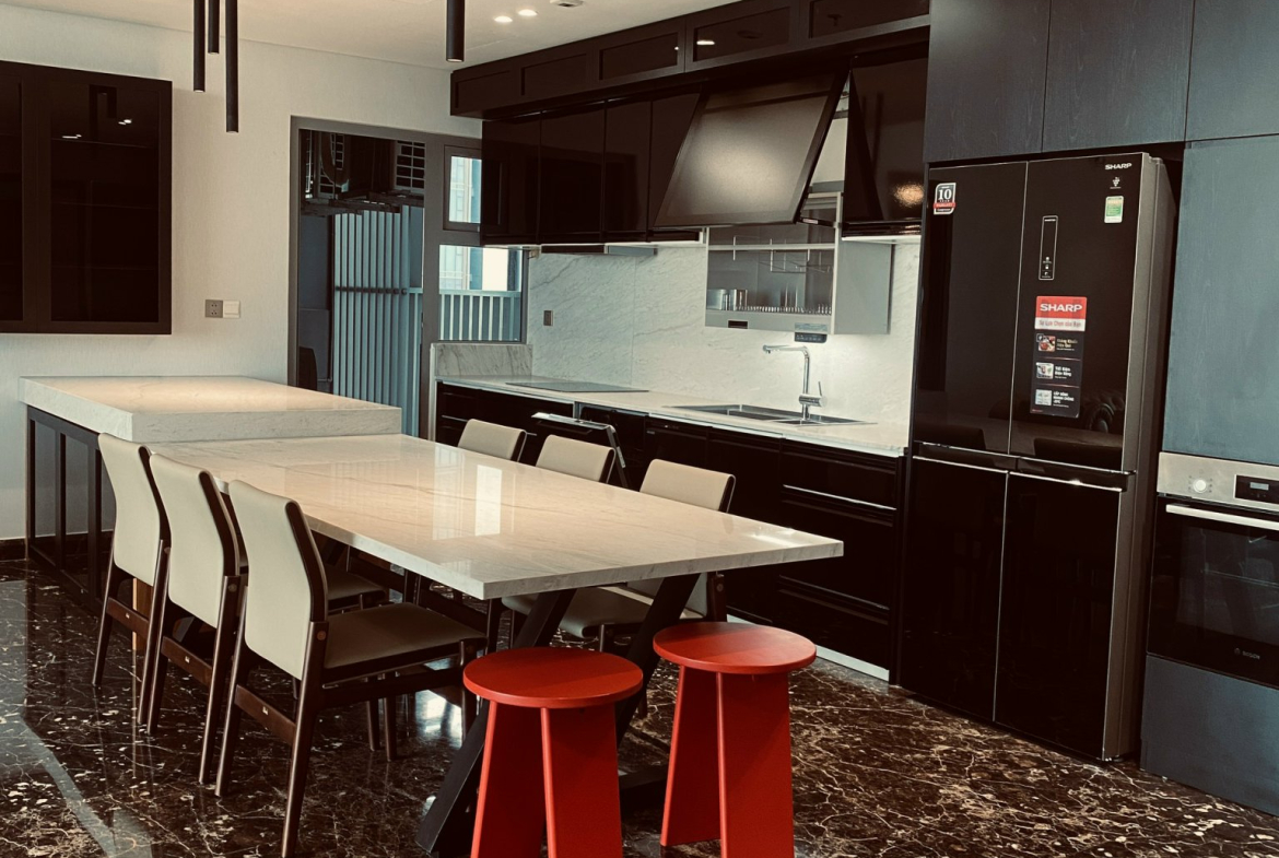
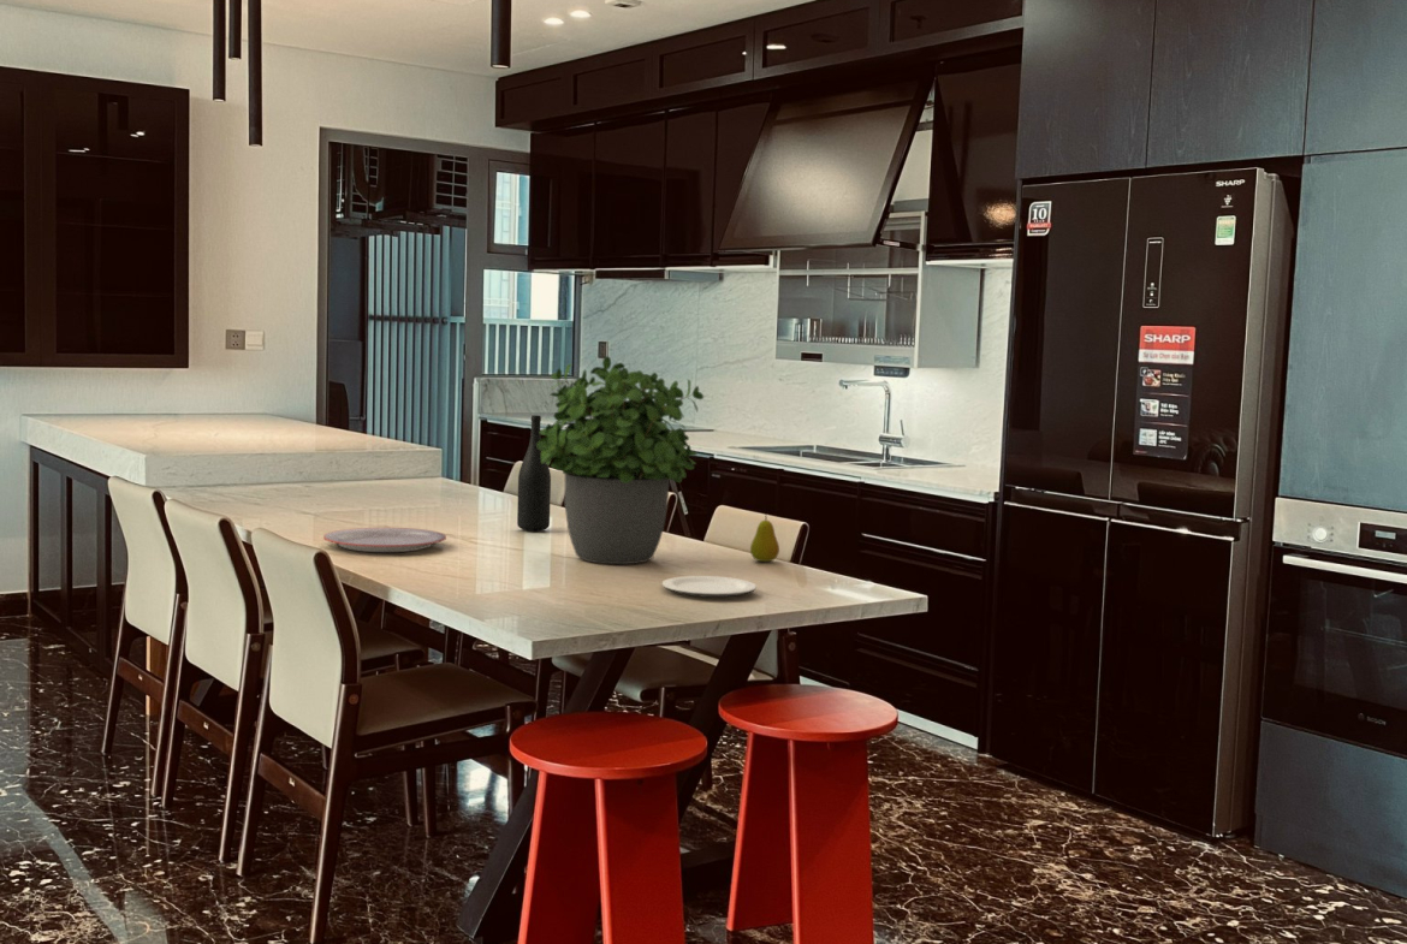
+ wine bottle (534, 473)
+ potted plant (613, 458)
+ plate (385, 540)
+ fruit (765, 538)
+ plate (708, 587)
